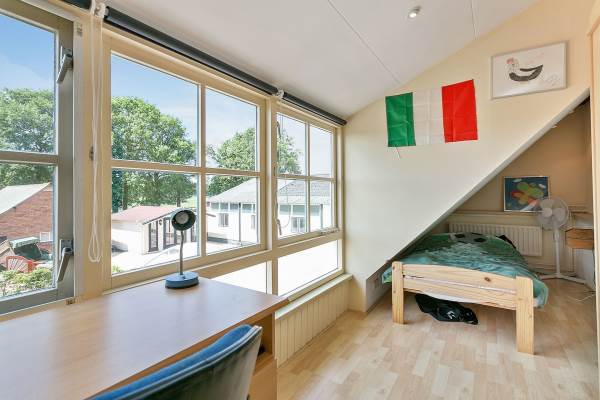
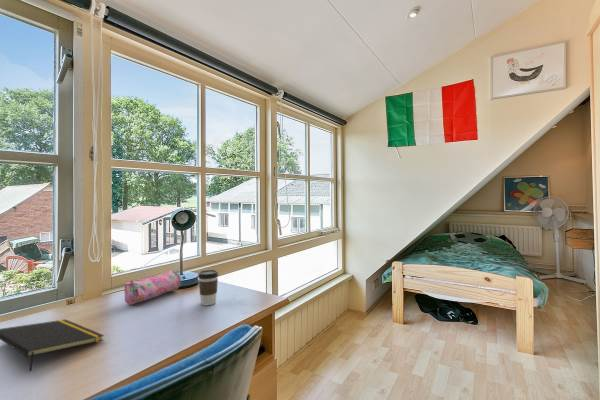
+ pencil case (153, 285)
+ notepad (49, 335)
+ coffee cup (208, 287)
